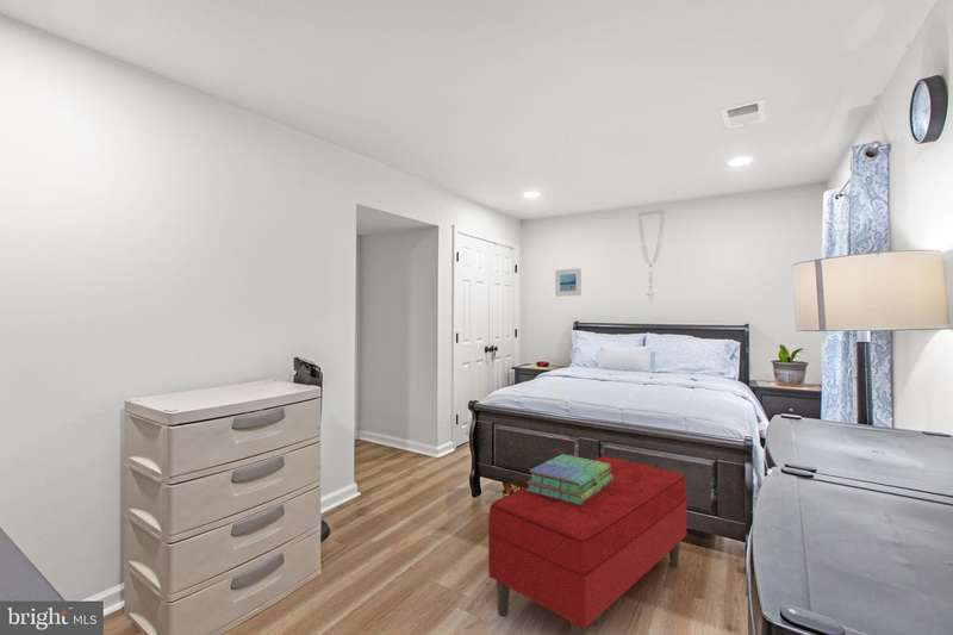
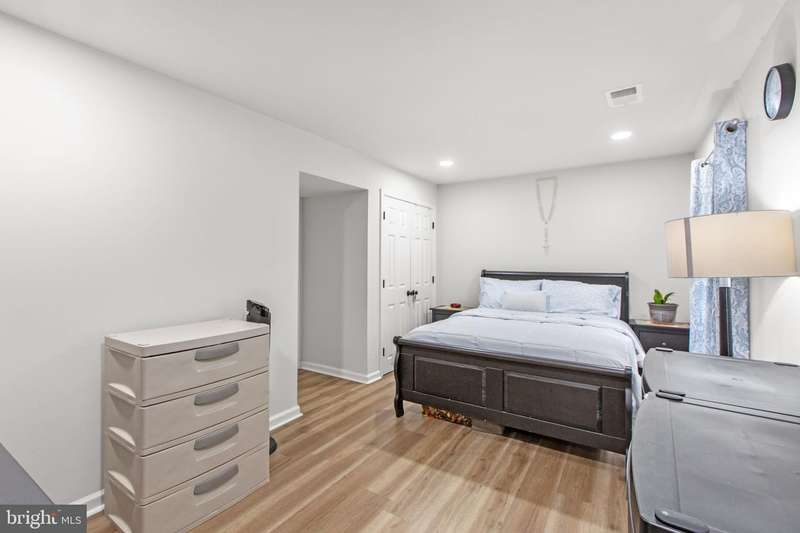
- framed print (567, 282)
- stack of books (571, 475)
- bench (596, 536)
